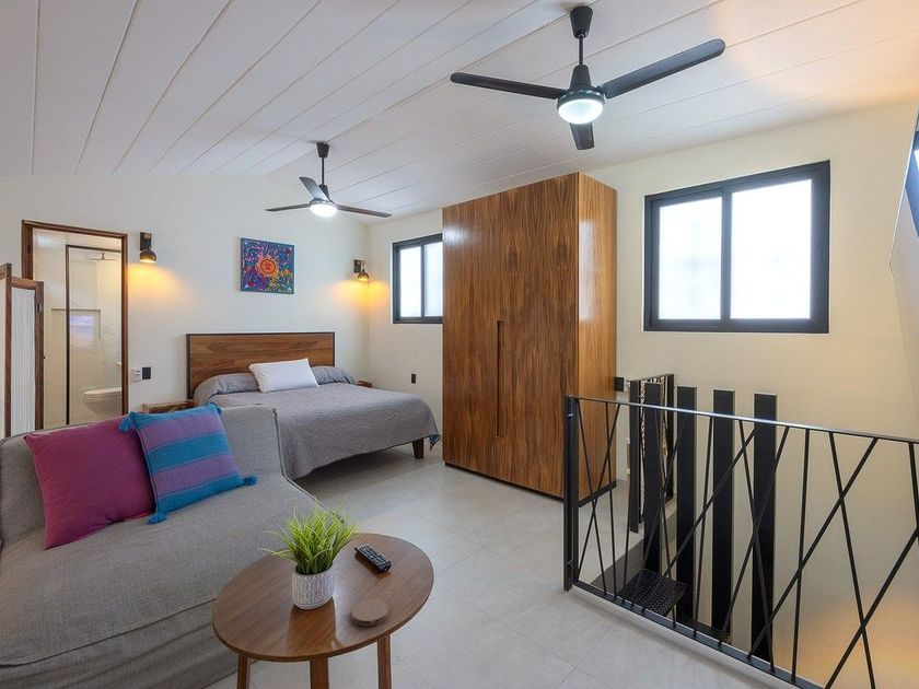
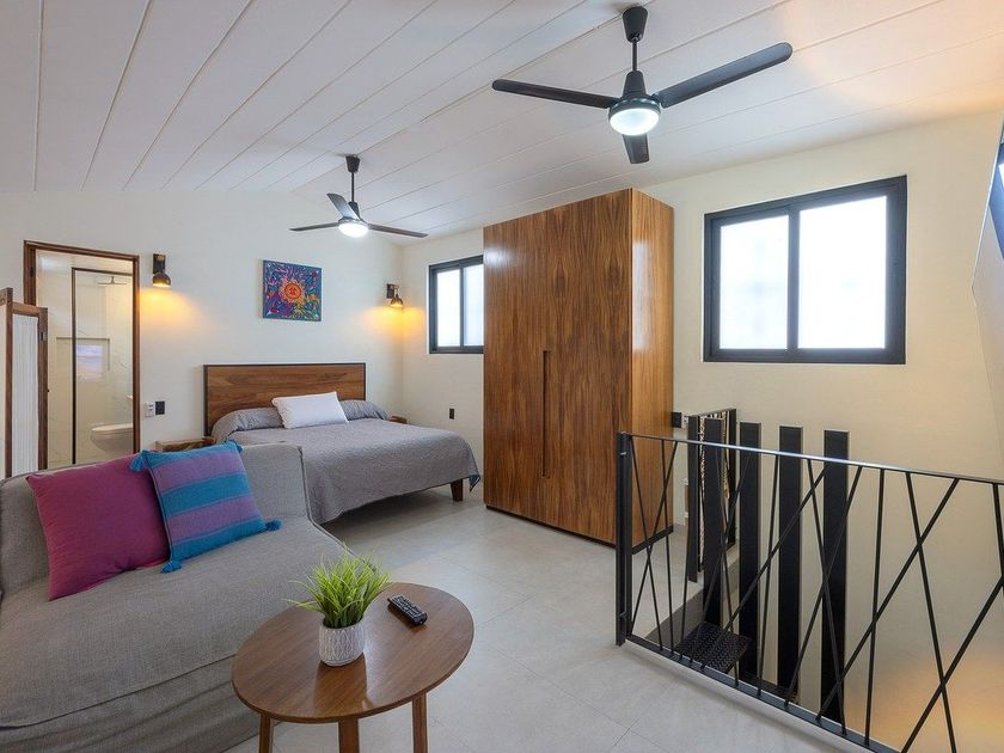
- coaster (370, 611)
